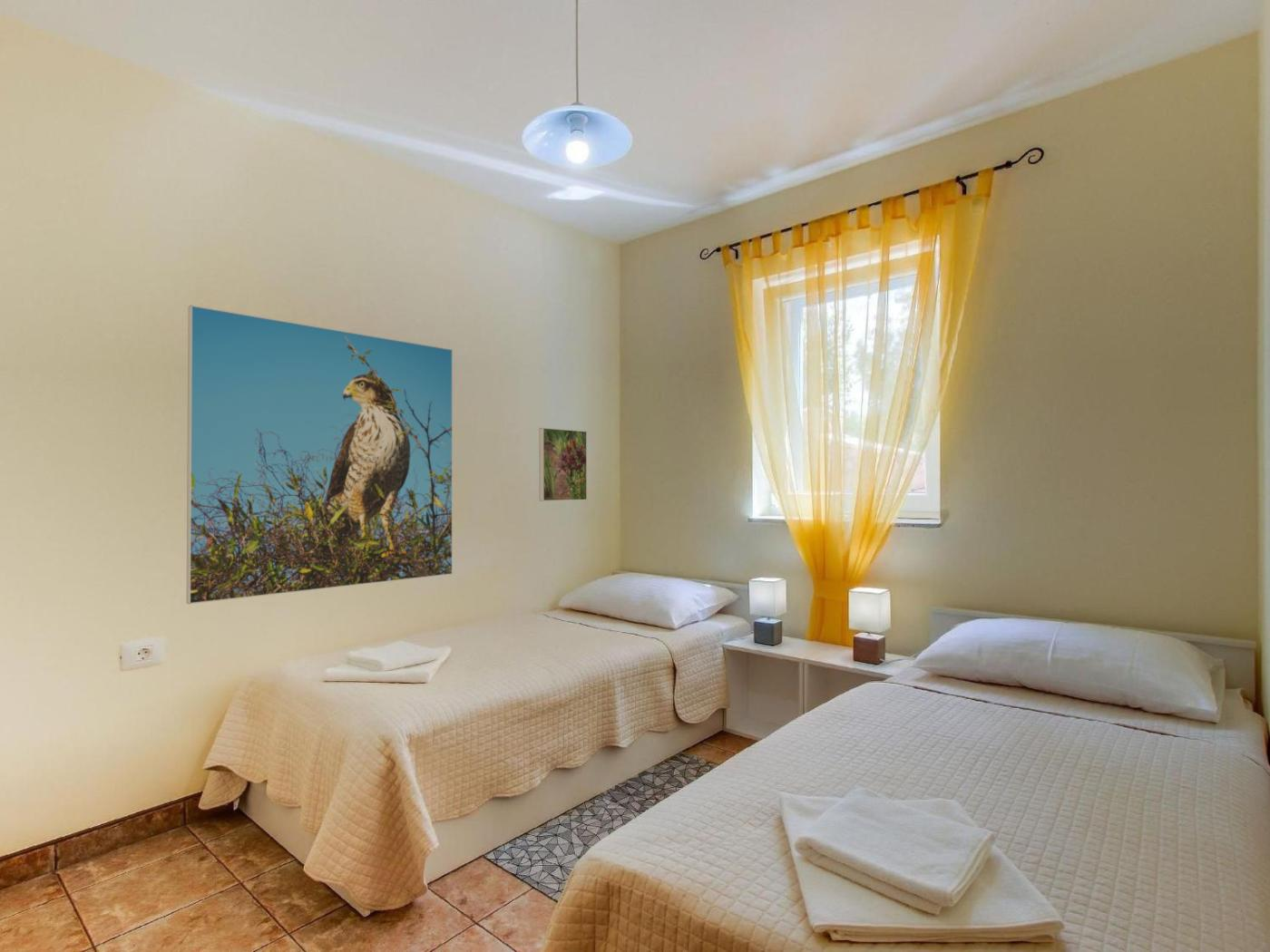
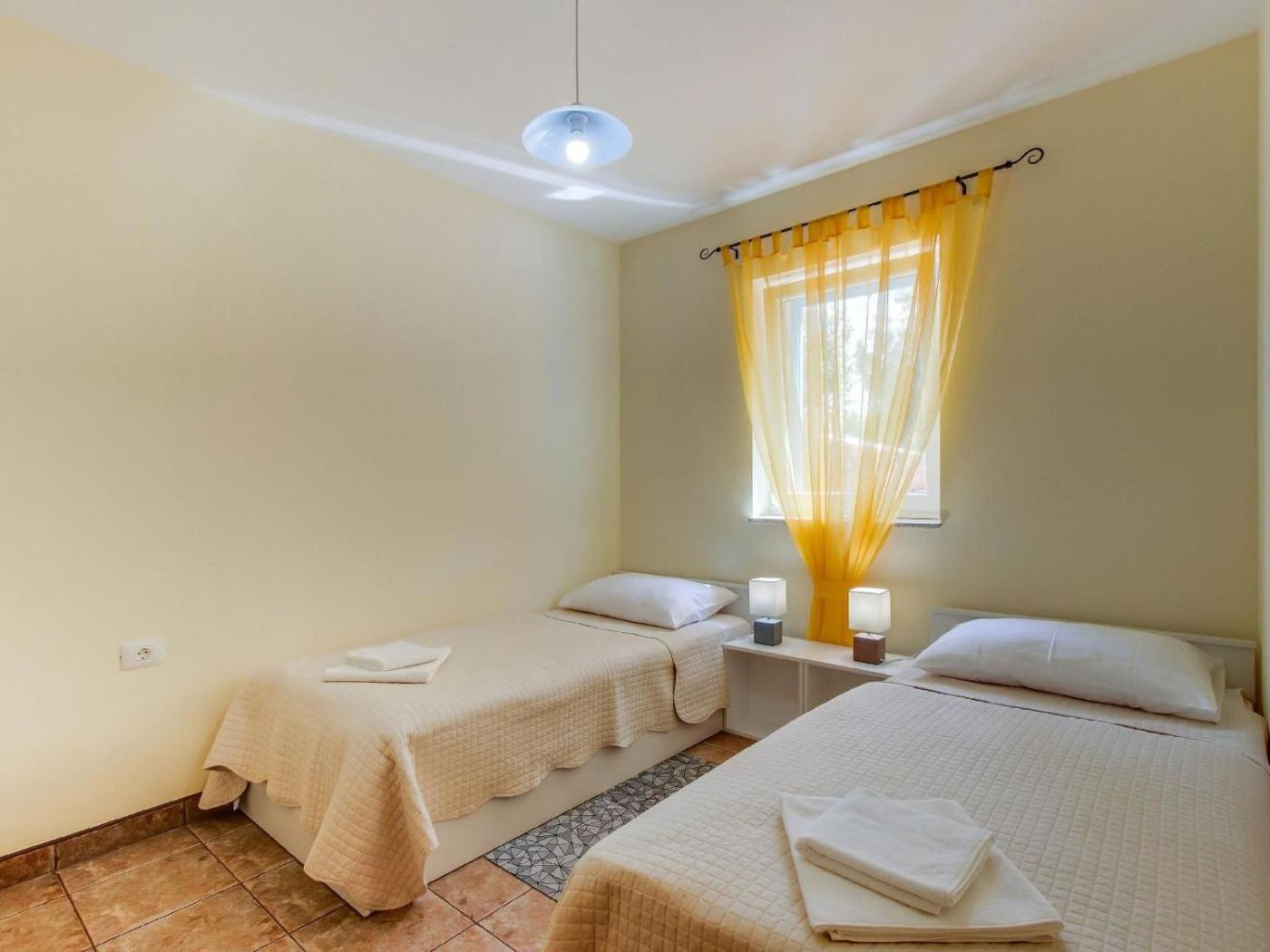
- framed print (563, 464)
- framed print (337, 458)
